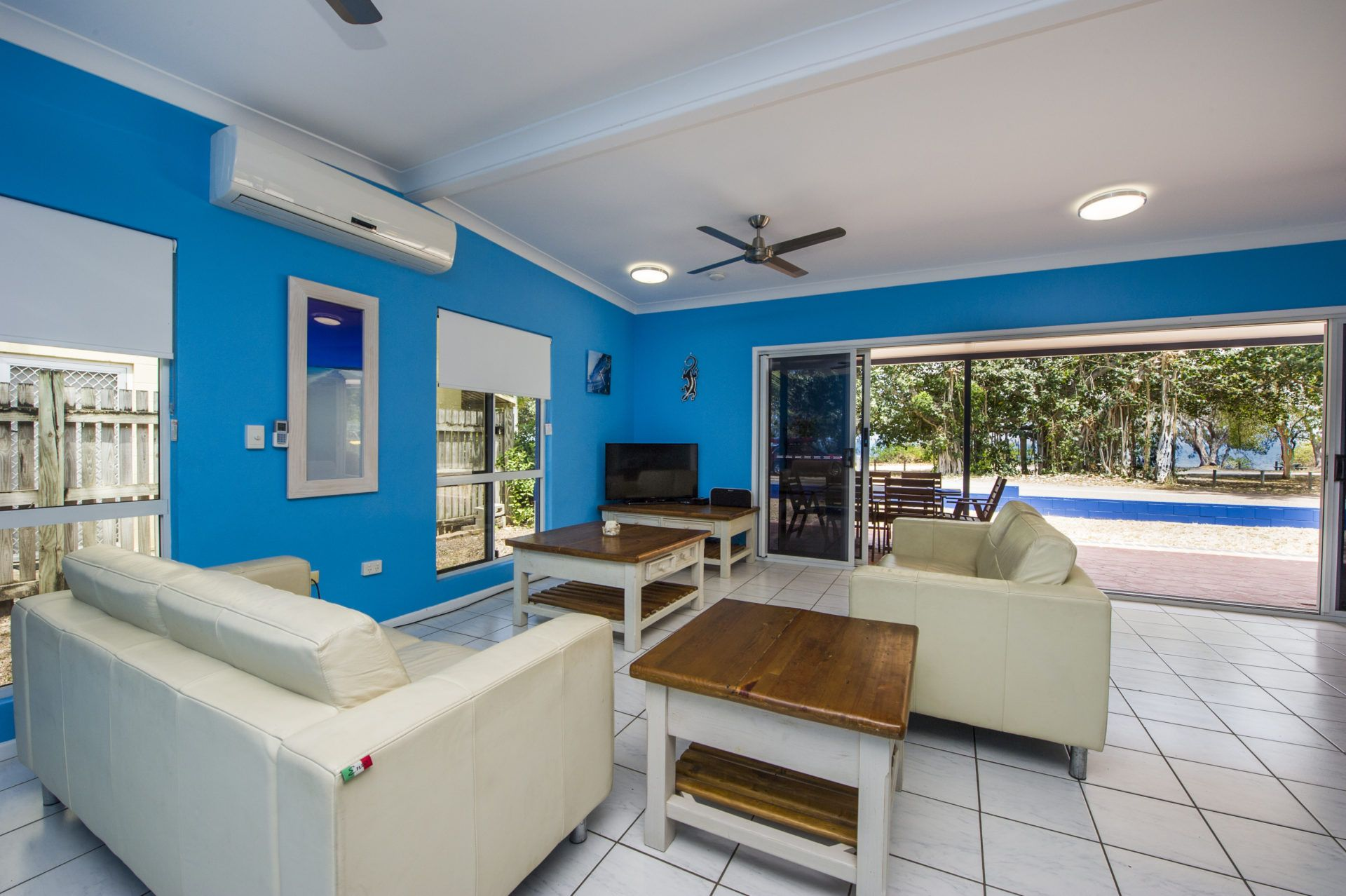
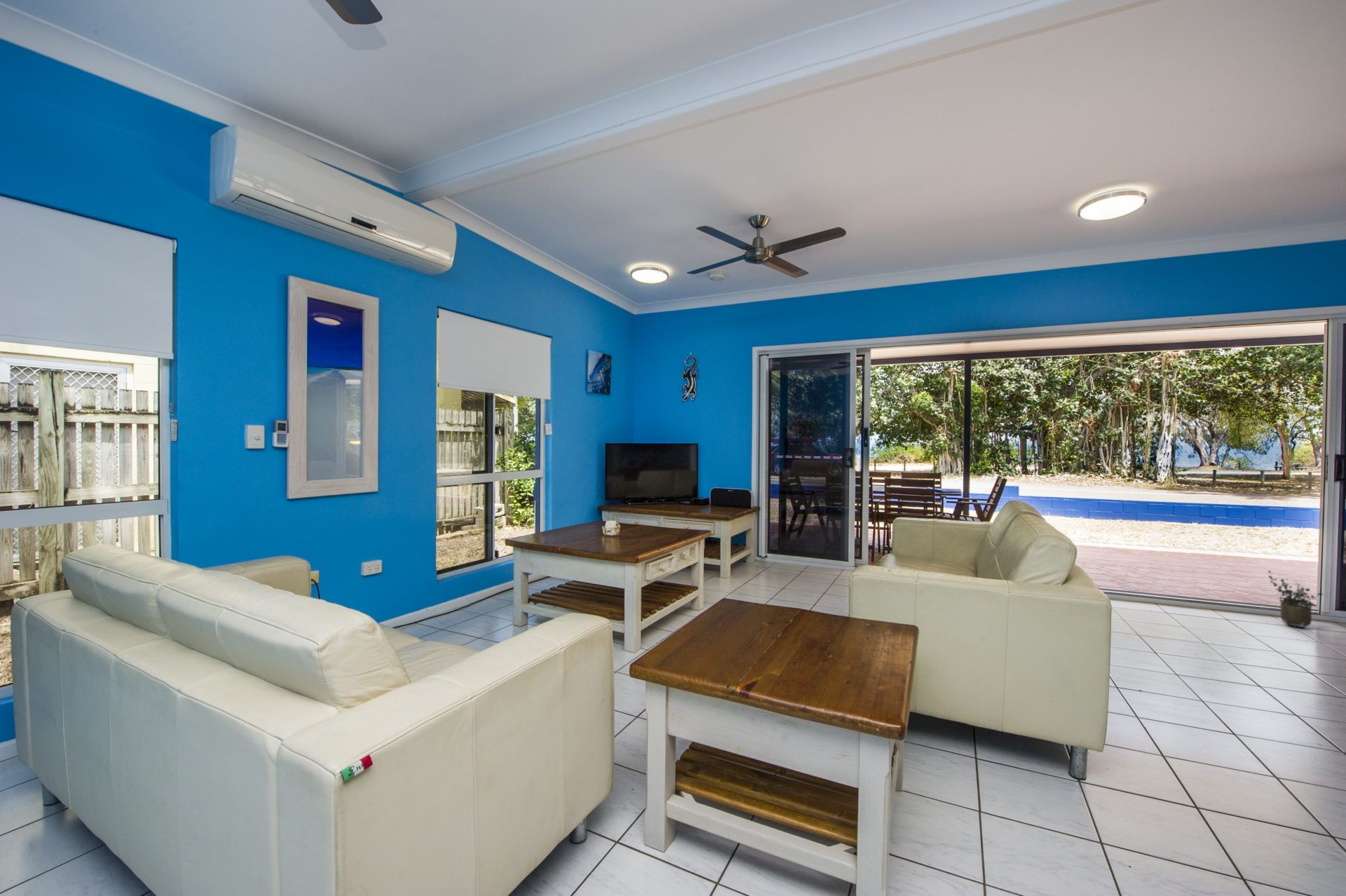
+ potted plant (1292, 599)
